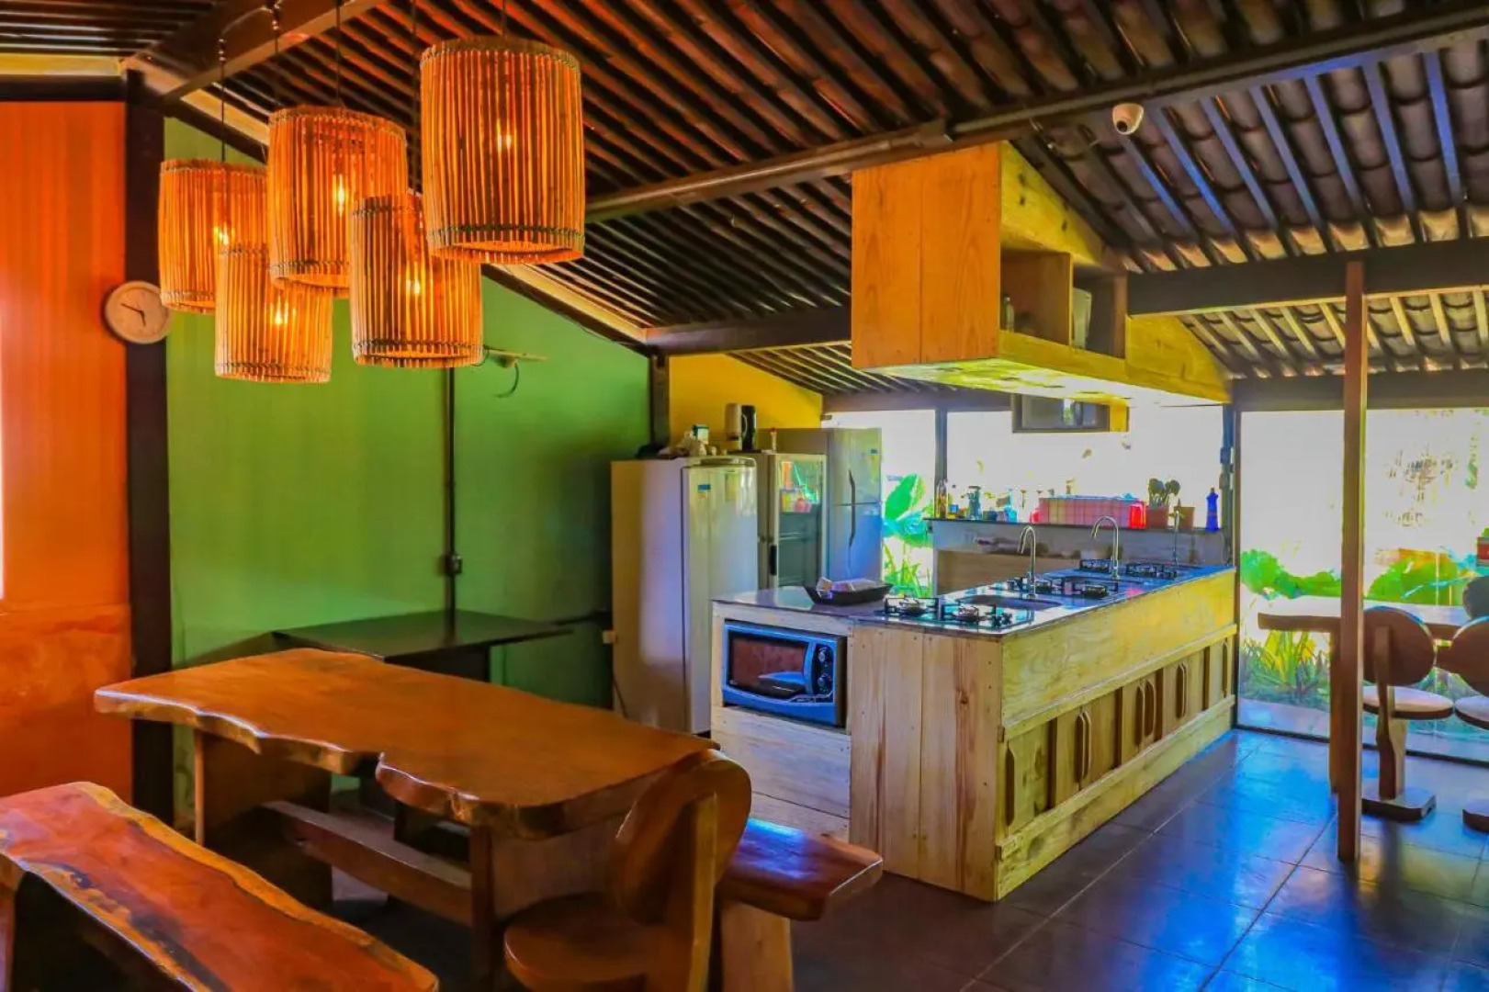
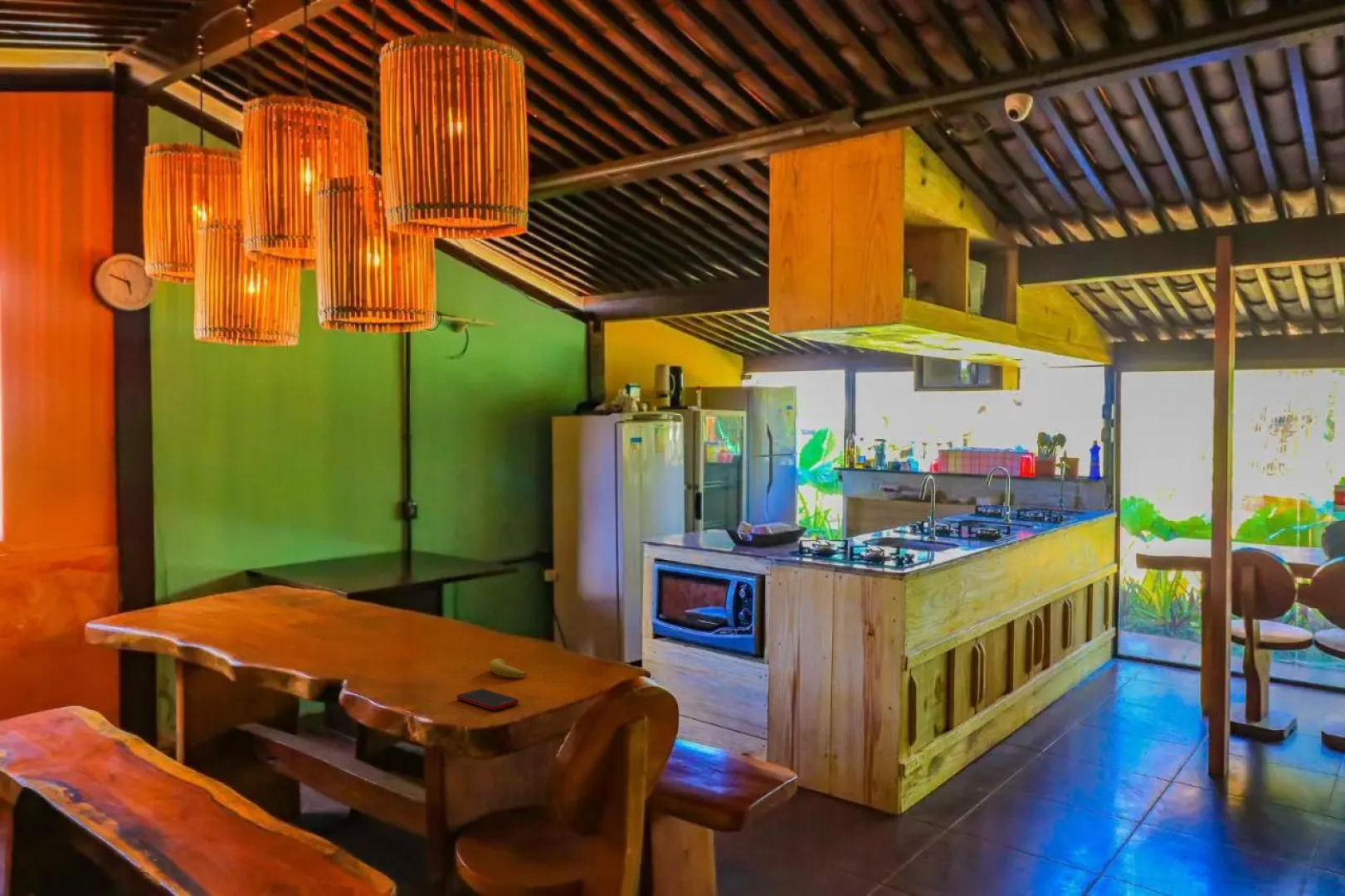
+ banana (504, 667)
+ cell phone (487, 699)
